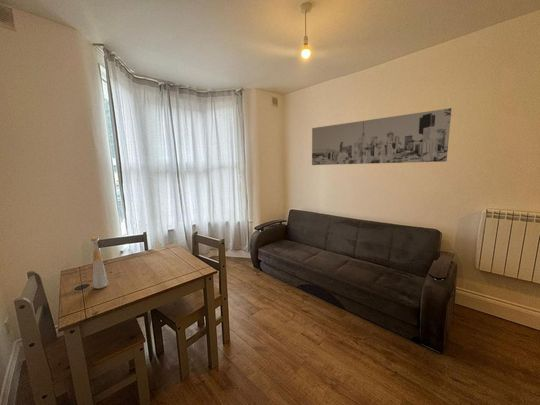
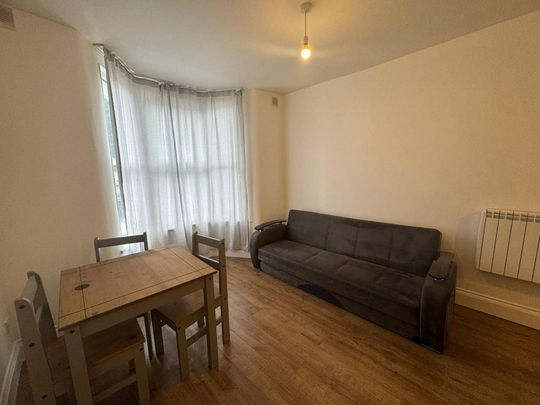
- bottle (98, 262)
- wall art (368, 142)
